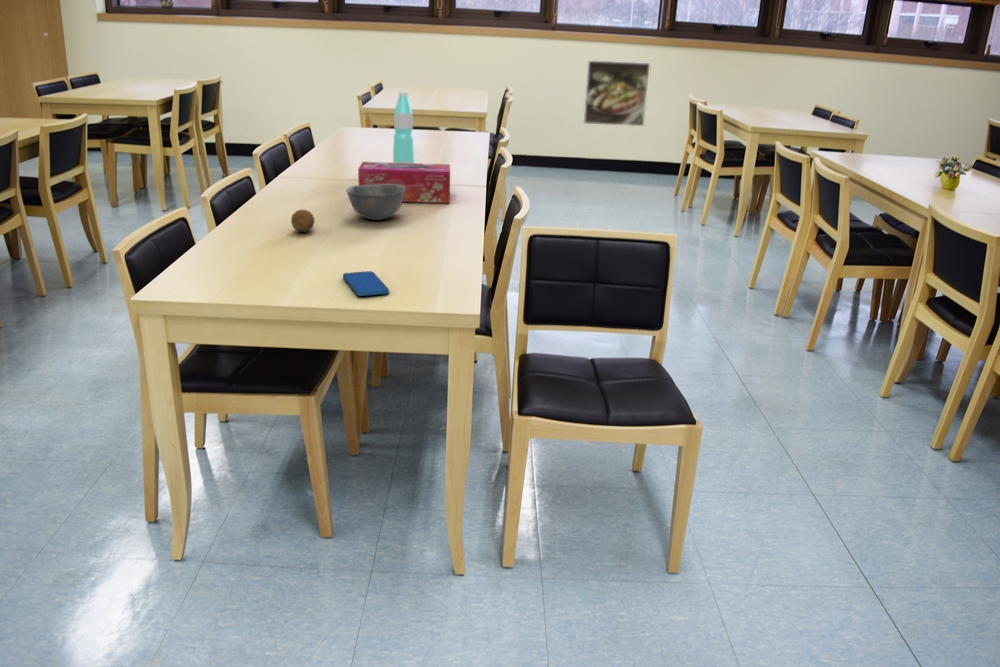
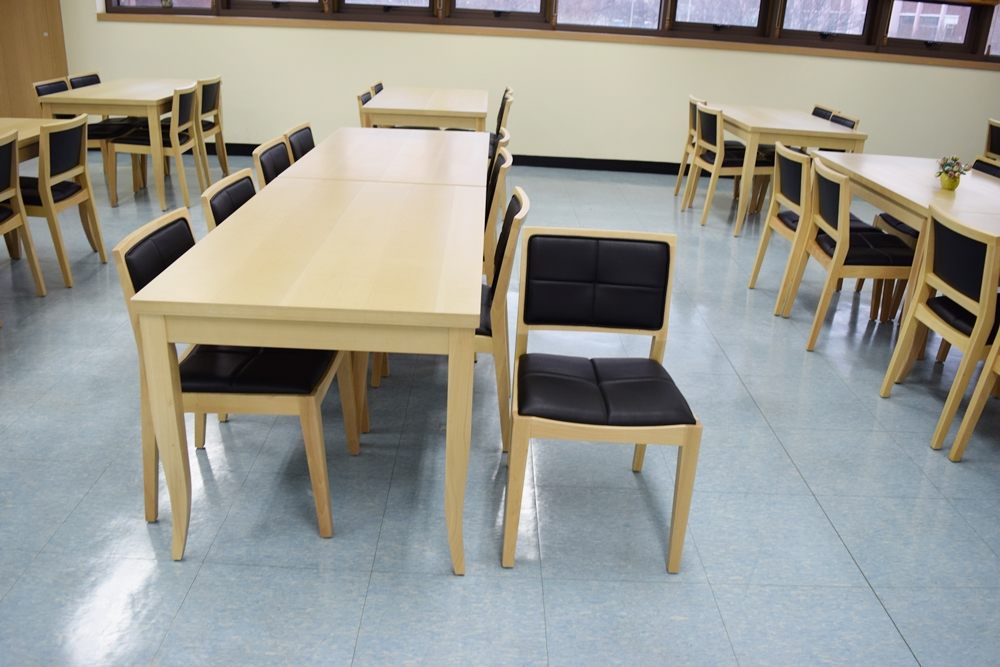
- smartphone (365, 283)
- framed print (616, 93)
- tissue box (405, 181)
- fruit (302, 220)
- bowl (376, 202)
- water bottle (403, 130)
